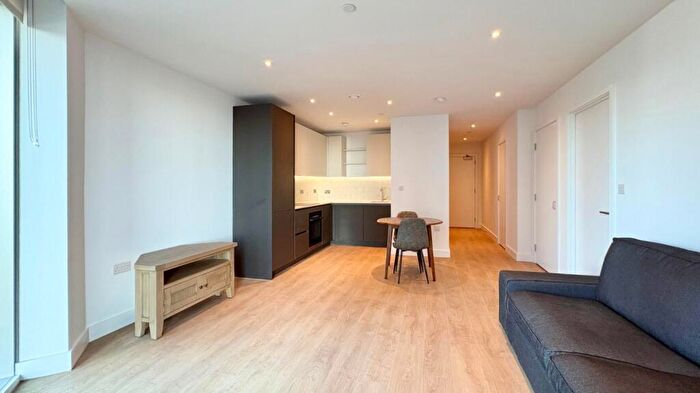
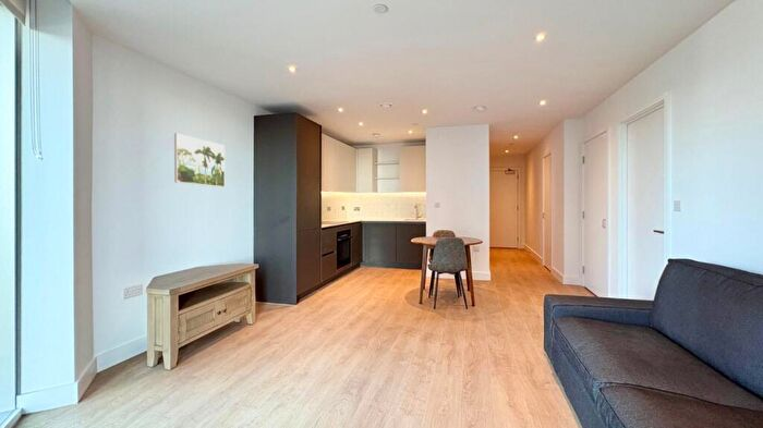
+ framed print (201, 162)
